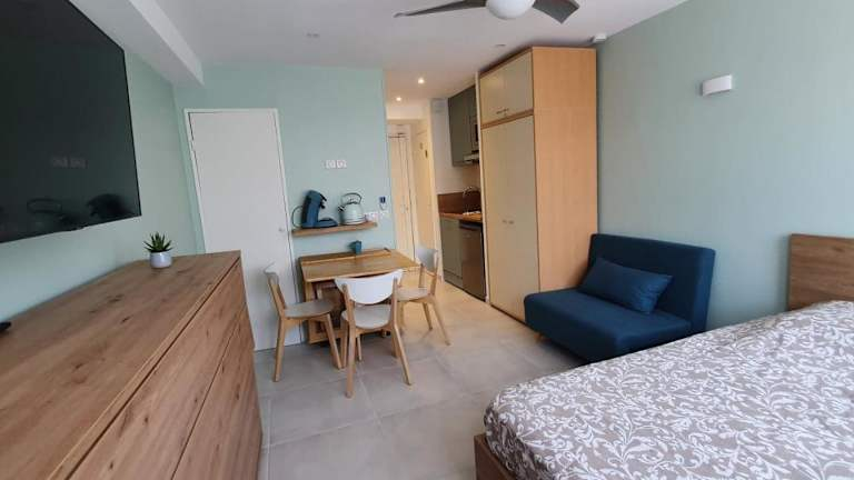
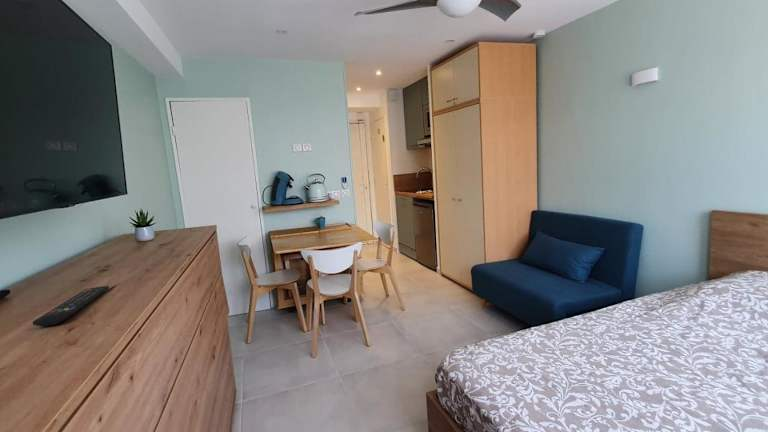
+ remote control (76, 303)
